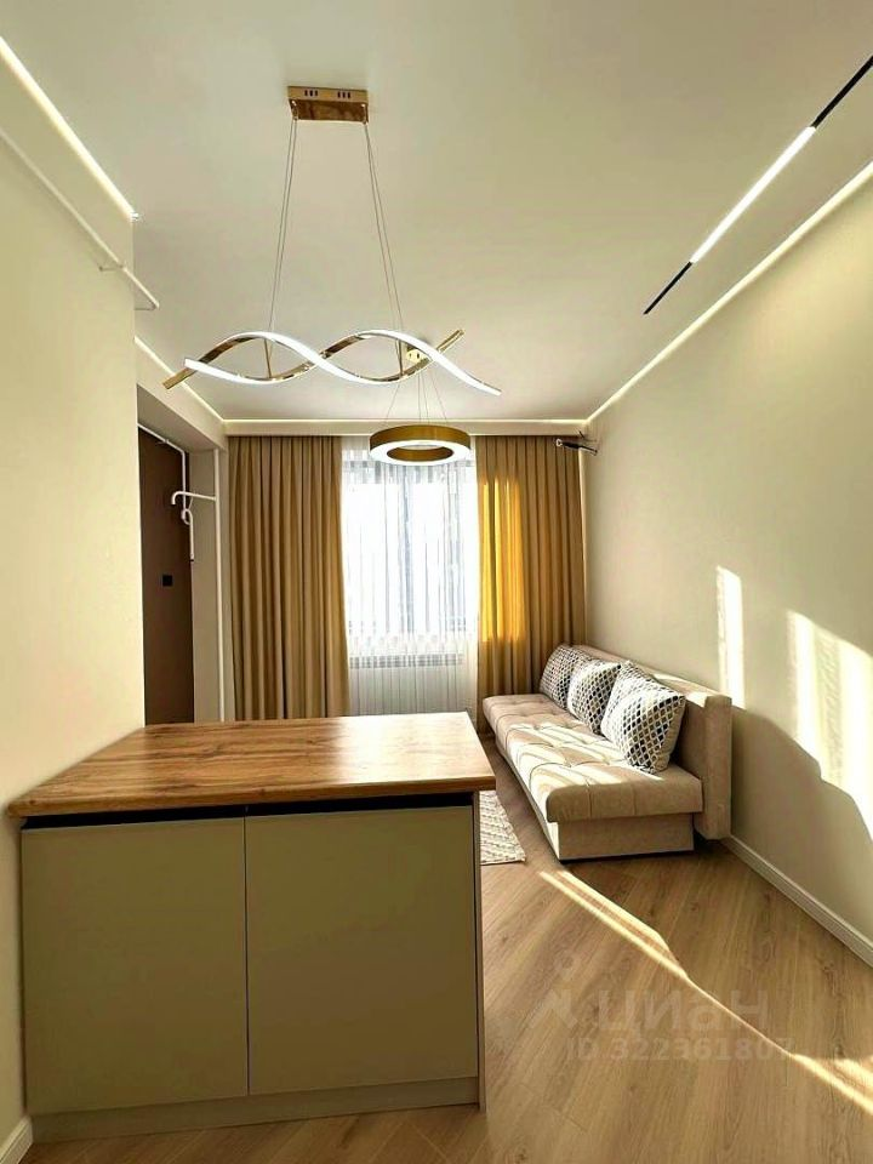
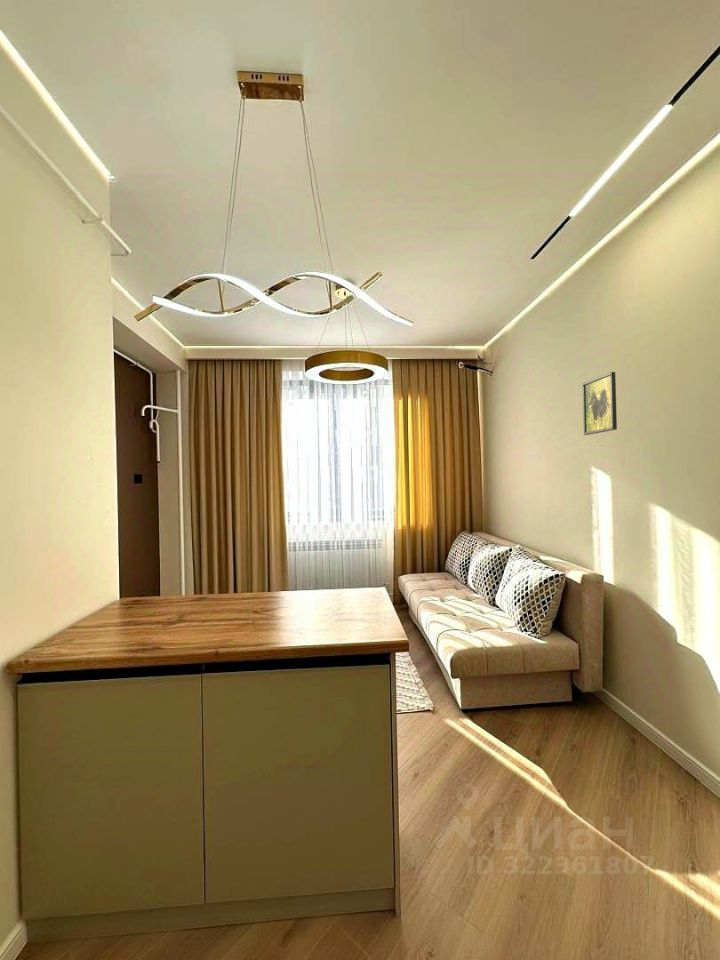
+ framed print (598, 405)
